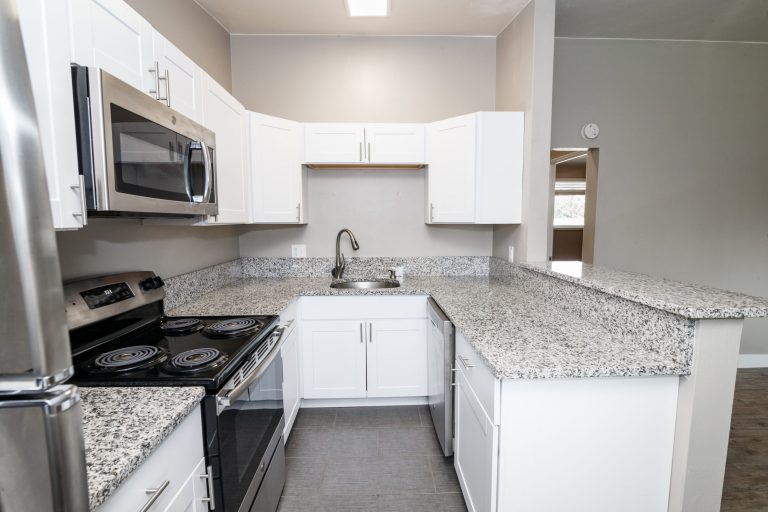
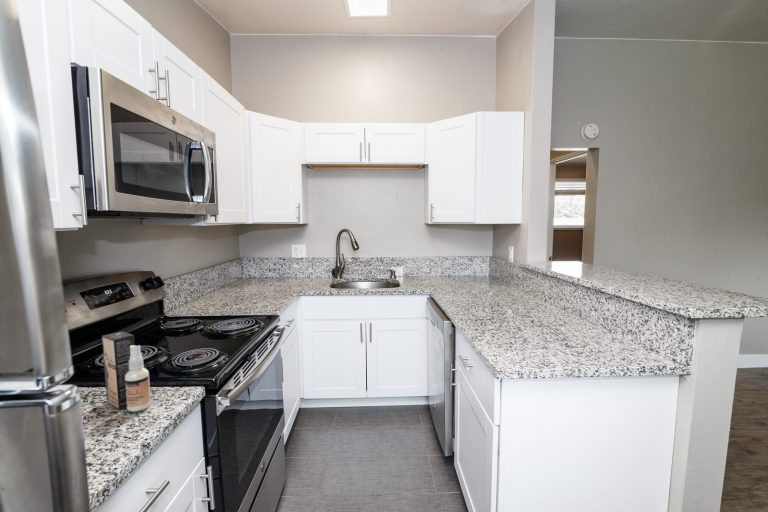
+ spray bottle (126, 371)
